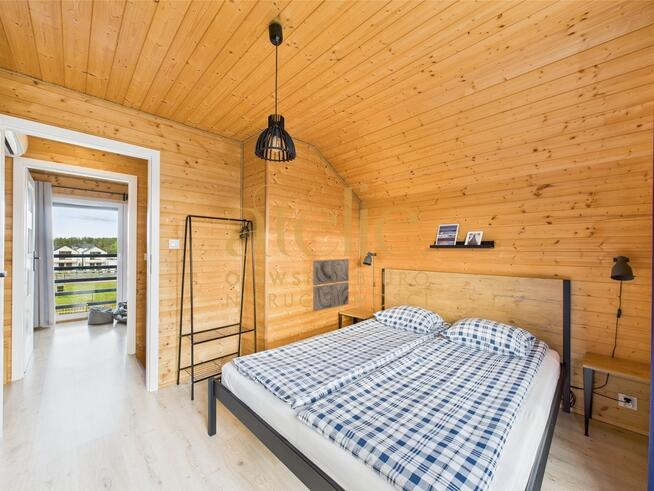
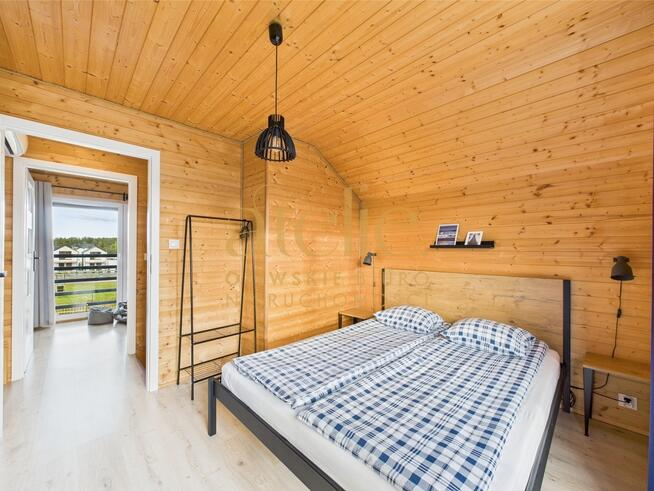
- wall art (331, 284)
